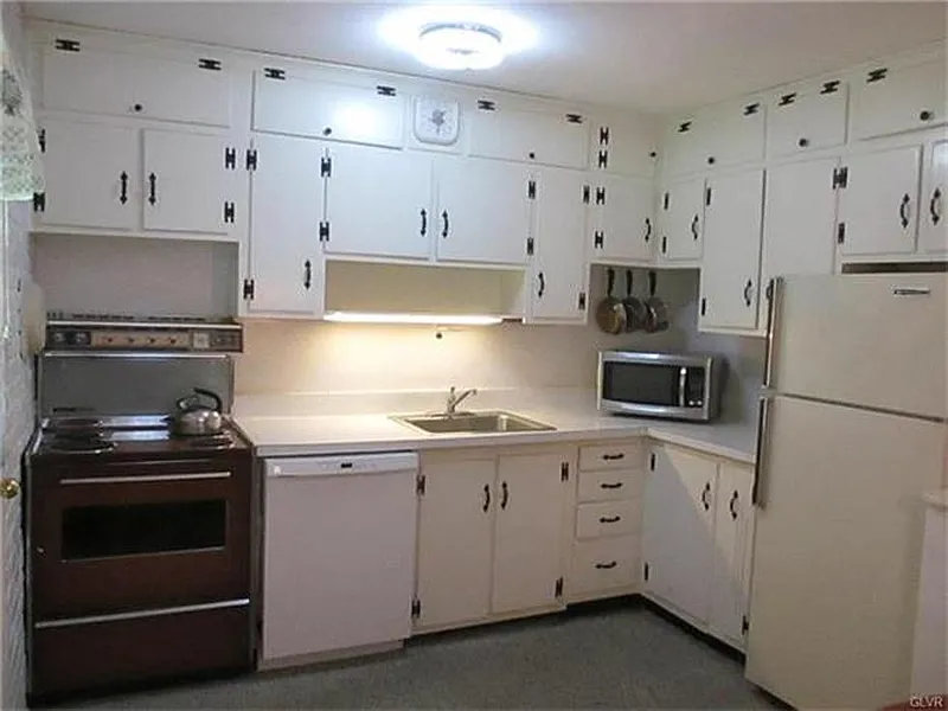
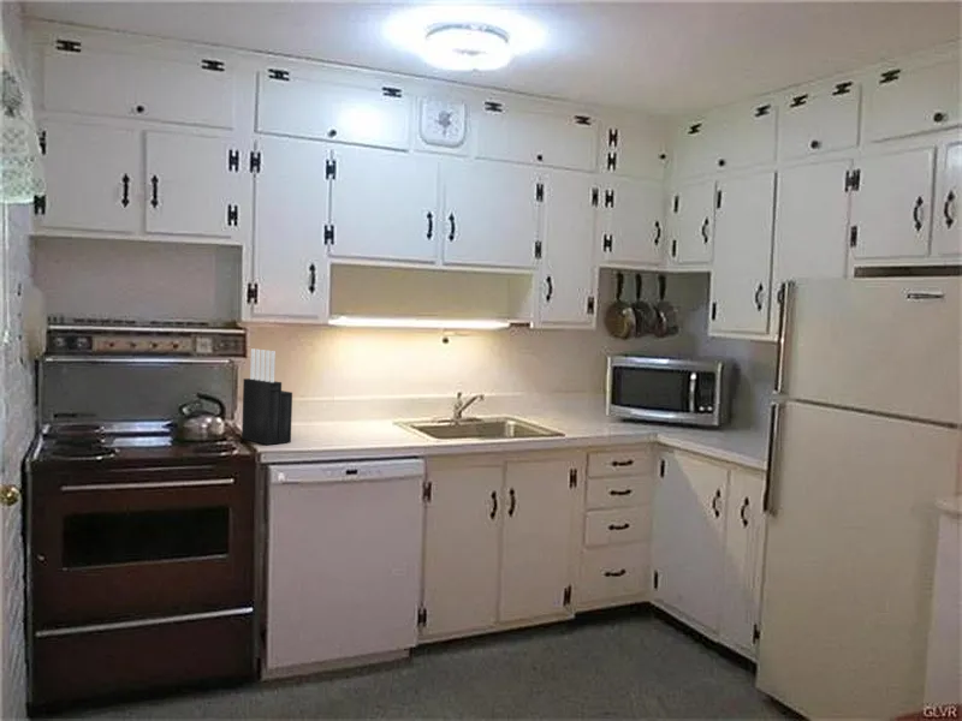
+ knife block (269, 394)
